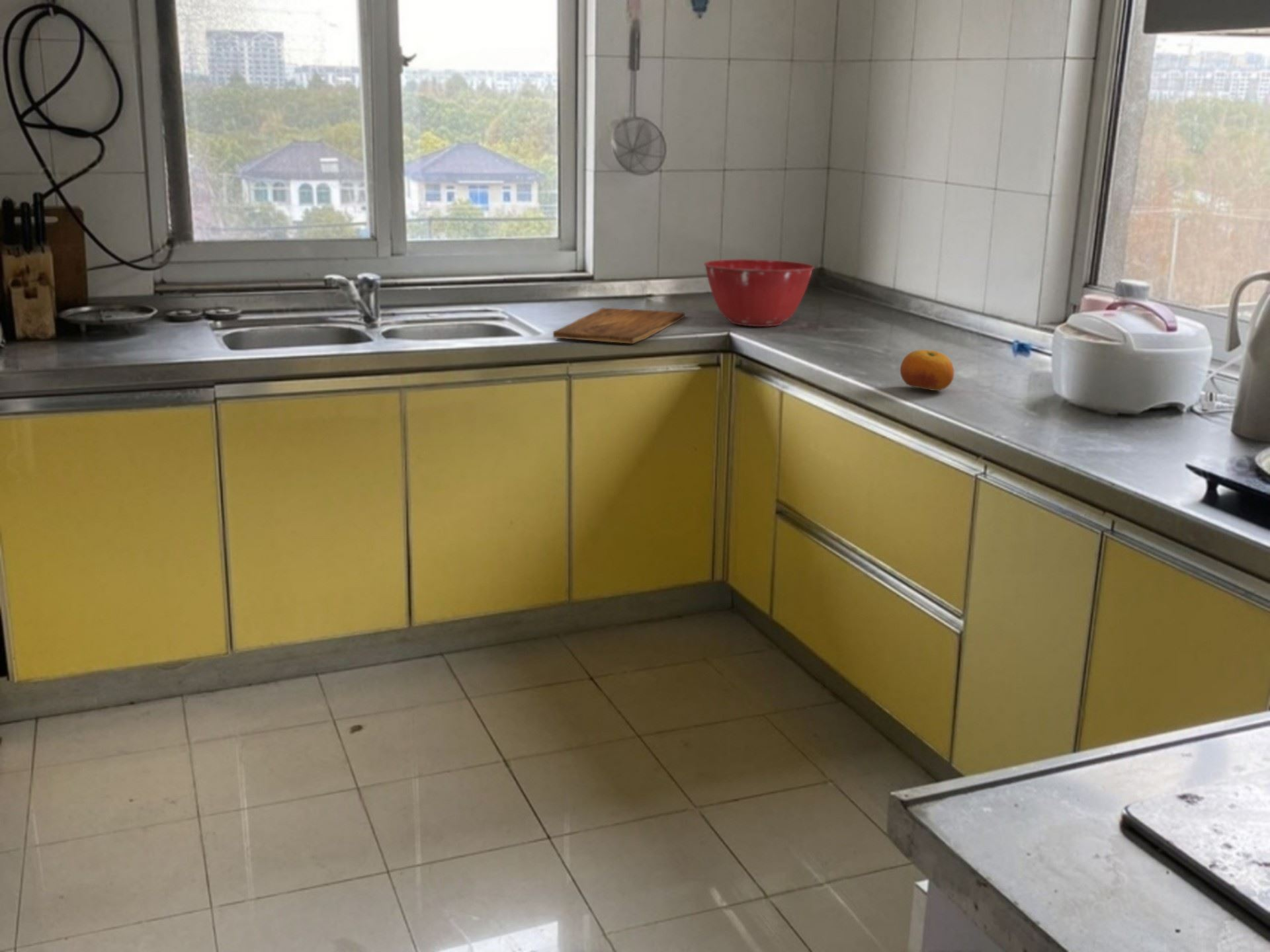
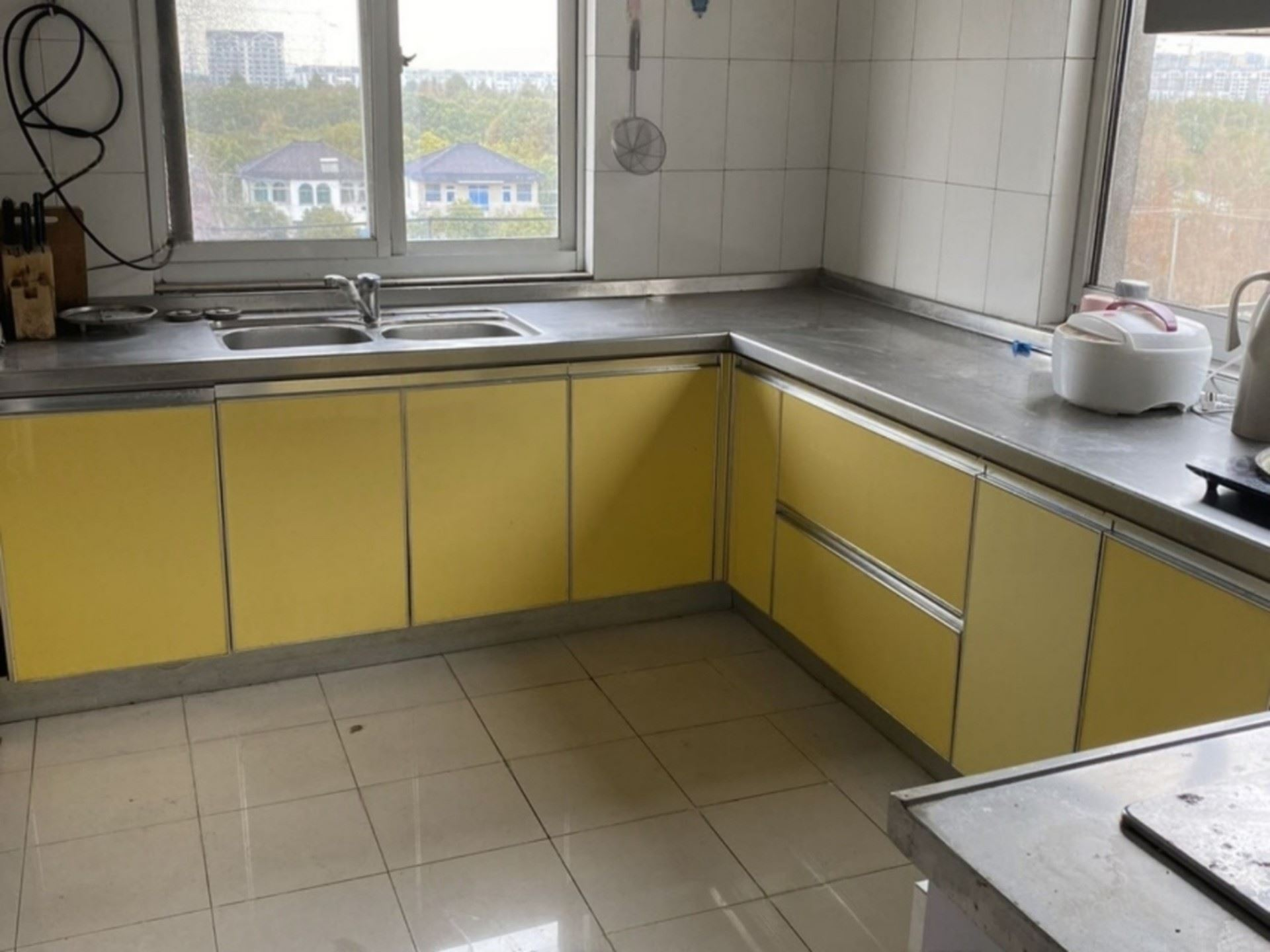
- fruit (927, 370)
- mixing bowl (757, 293)
- cutting board (620, 324)
